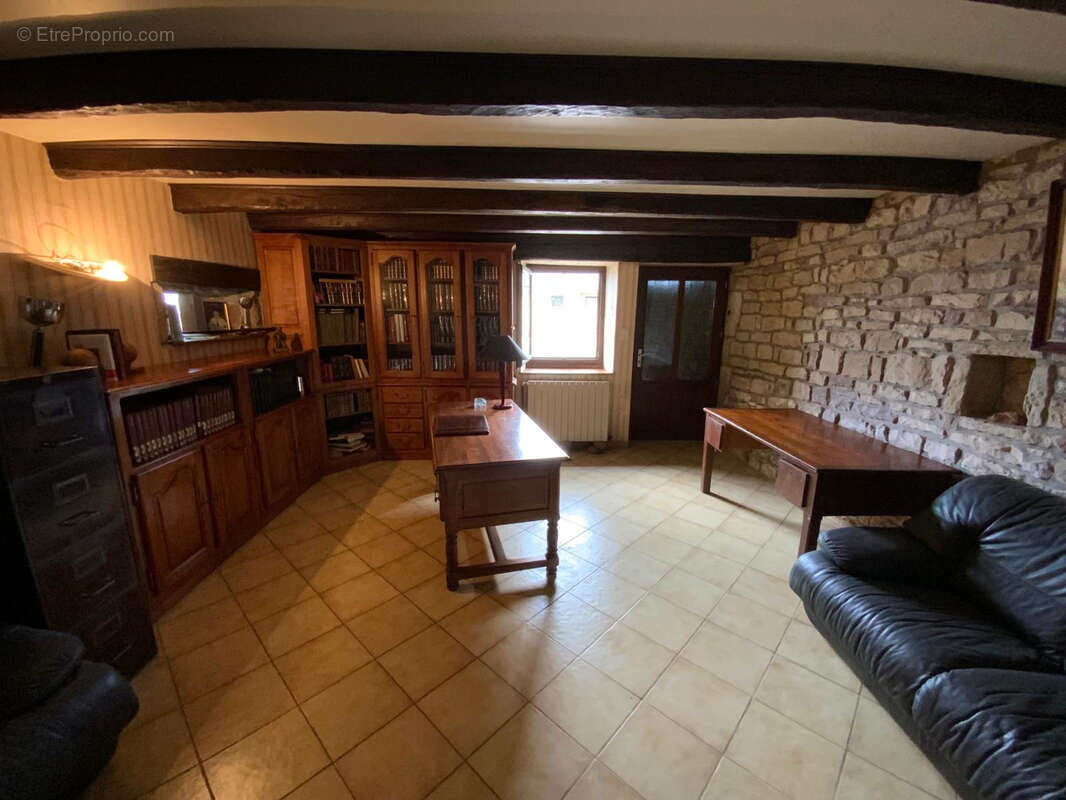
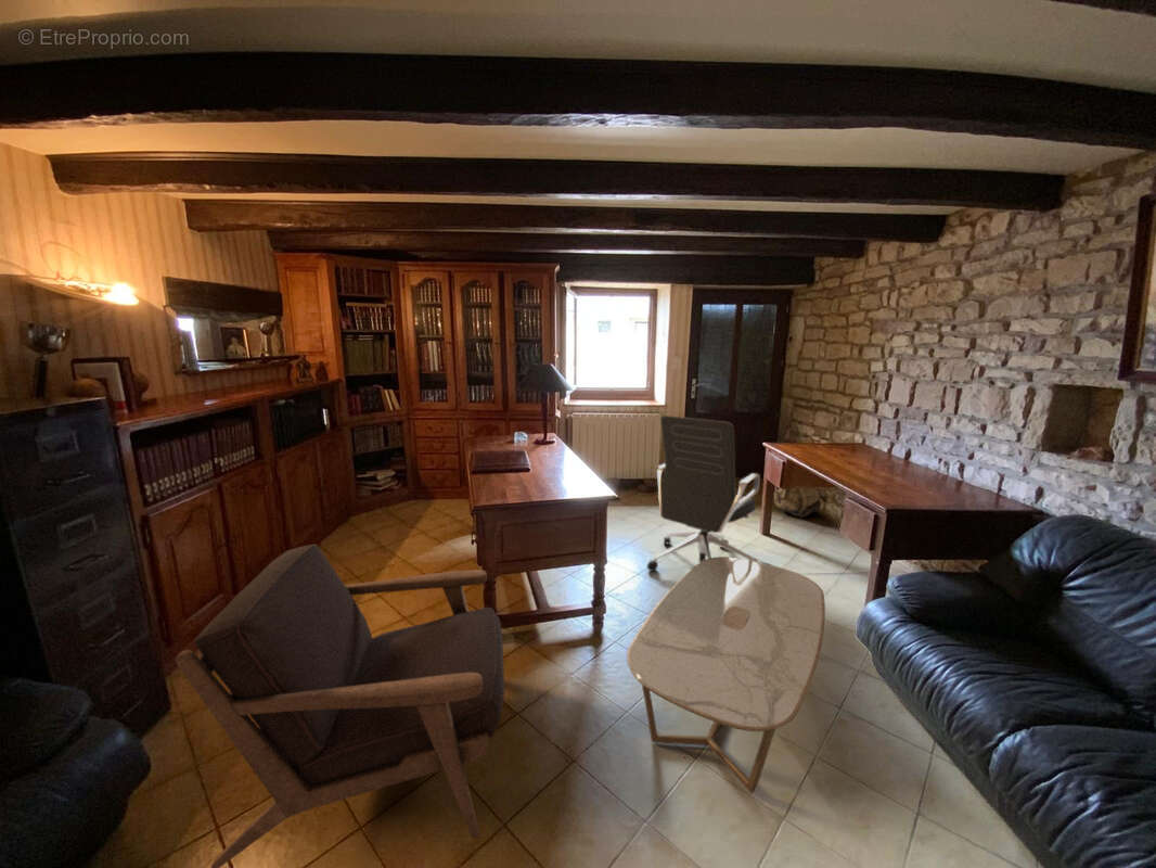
+ armchair (383, 664)
+ coffee table (733, 655)
+ office chair (708, 490)
+ backpack (799, 488)
